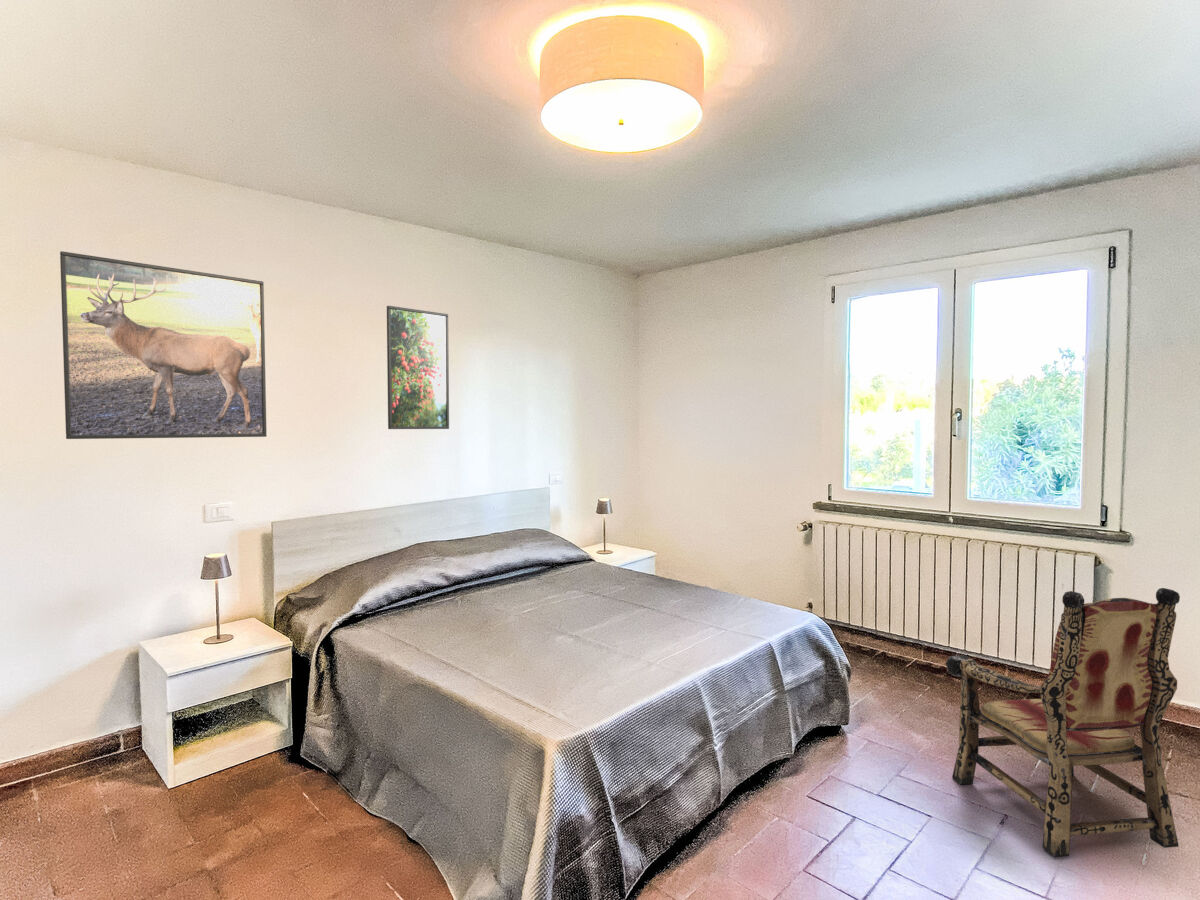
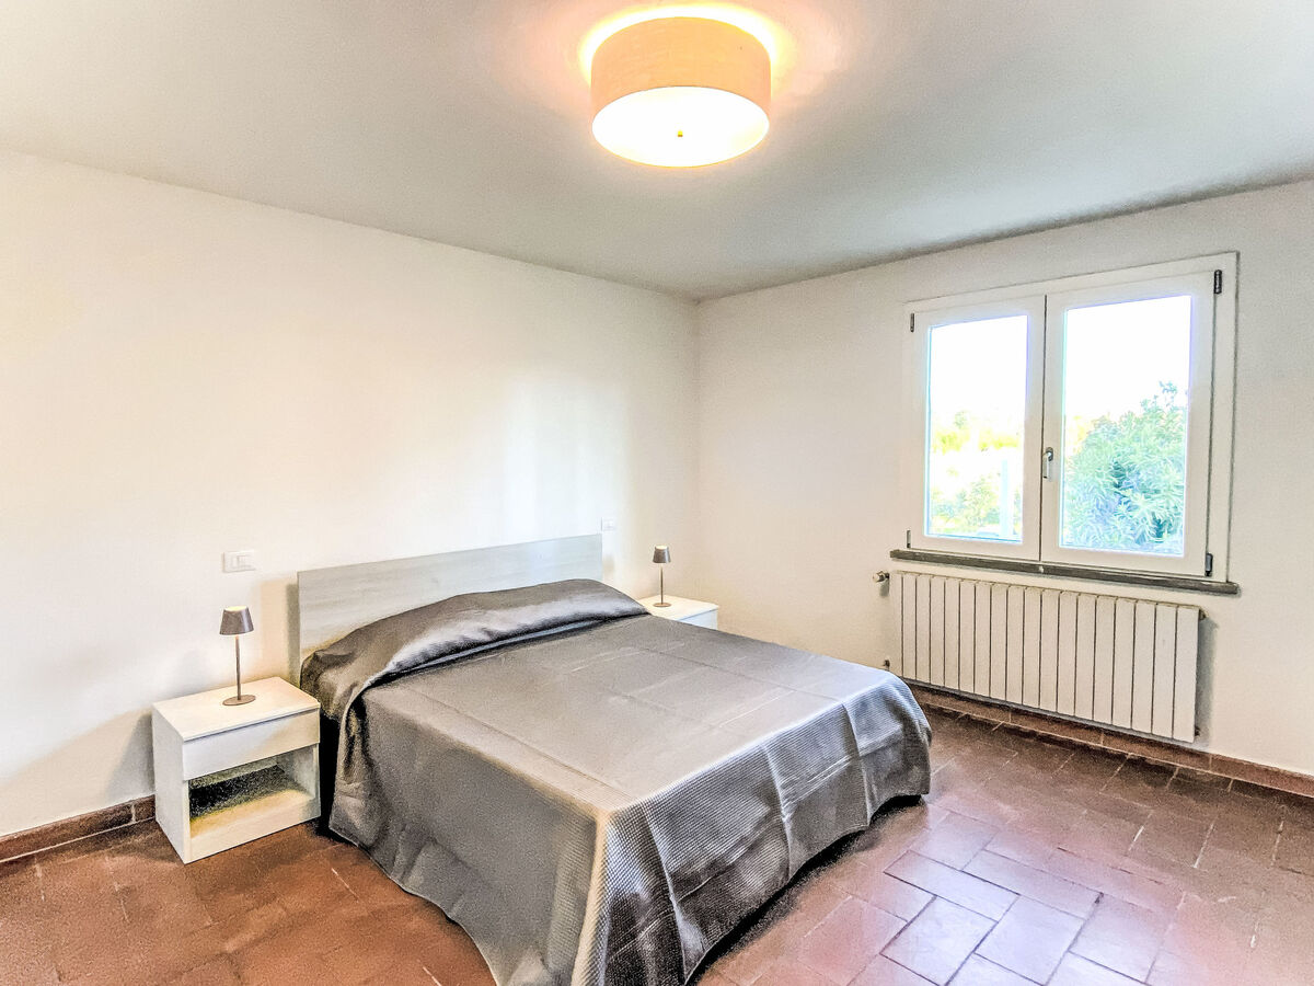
- armchair (1060, 692)
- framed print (419, 369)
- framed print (173, 353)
